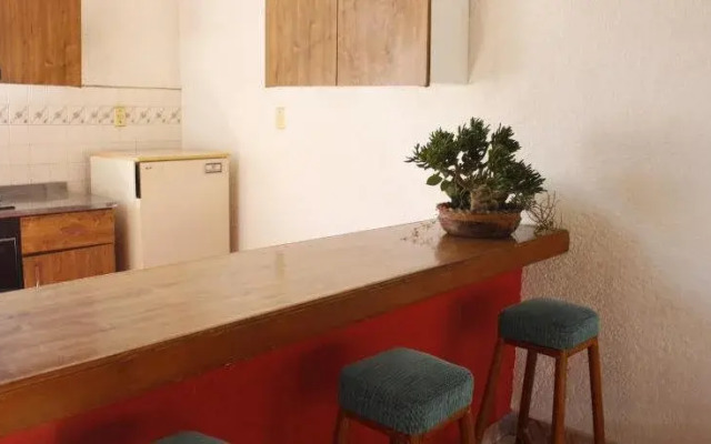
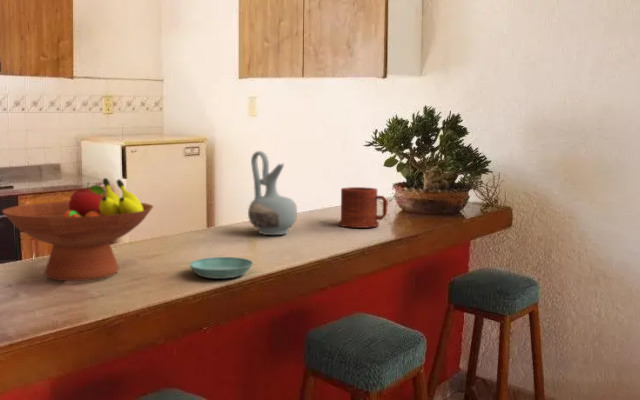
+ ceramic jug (272, 192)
+ mug (362, 207)
+ saucer (221, 268)
+ fruit bowl (81, 228)
